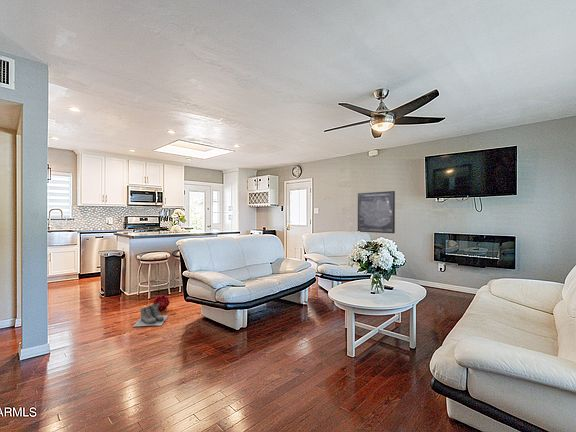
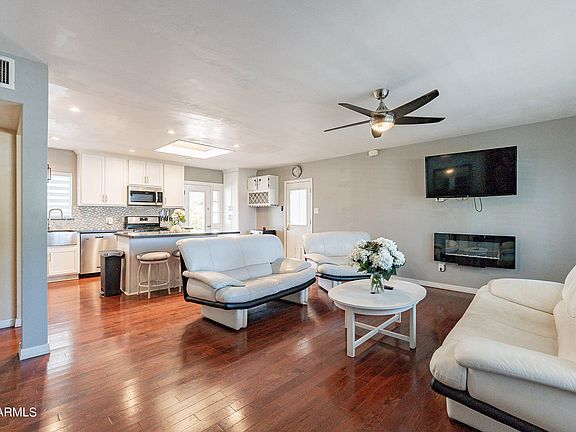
- boots (151, 313)
- decorative ball (161, 302)
- wall art (375, 212)
